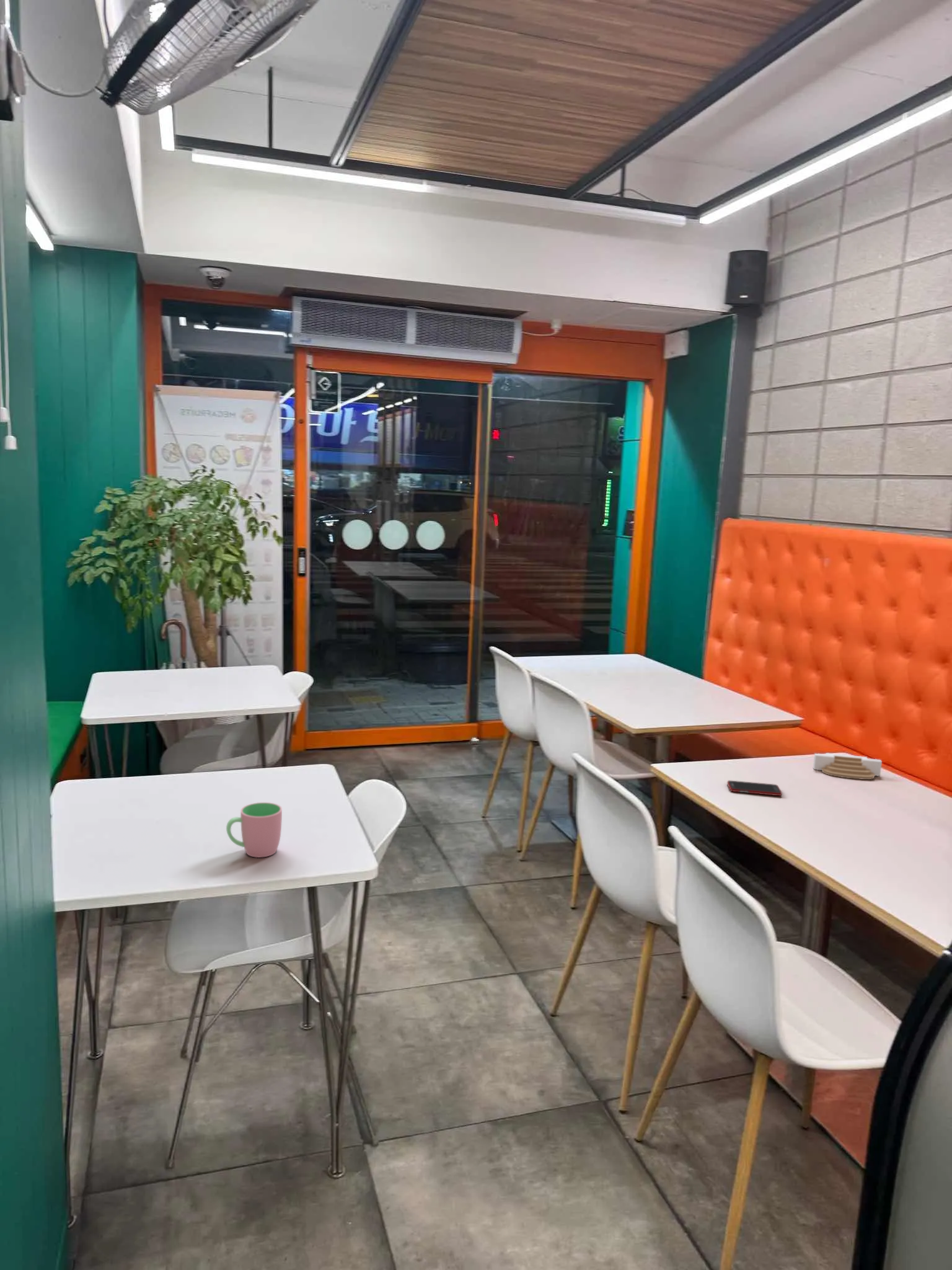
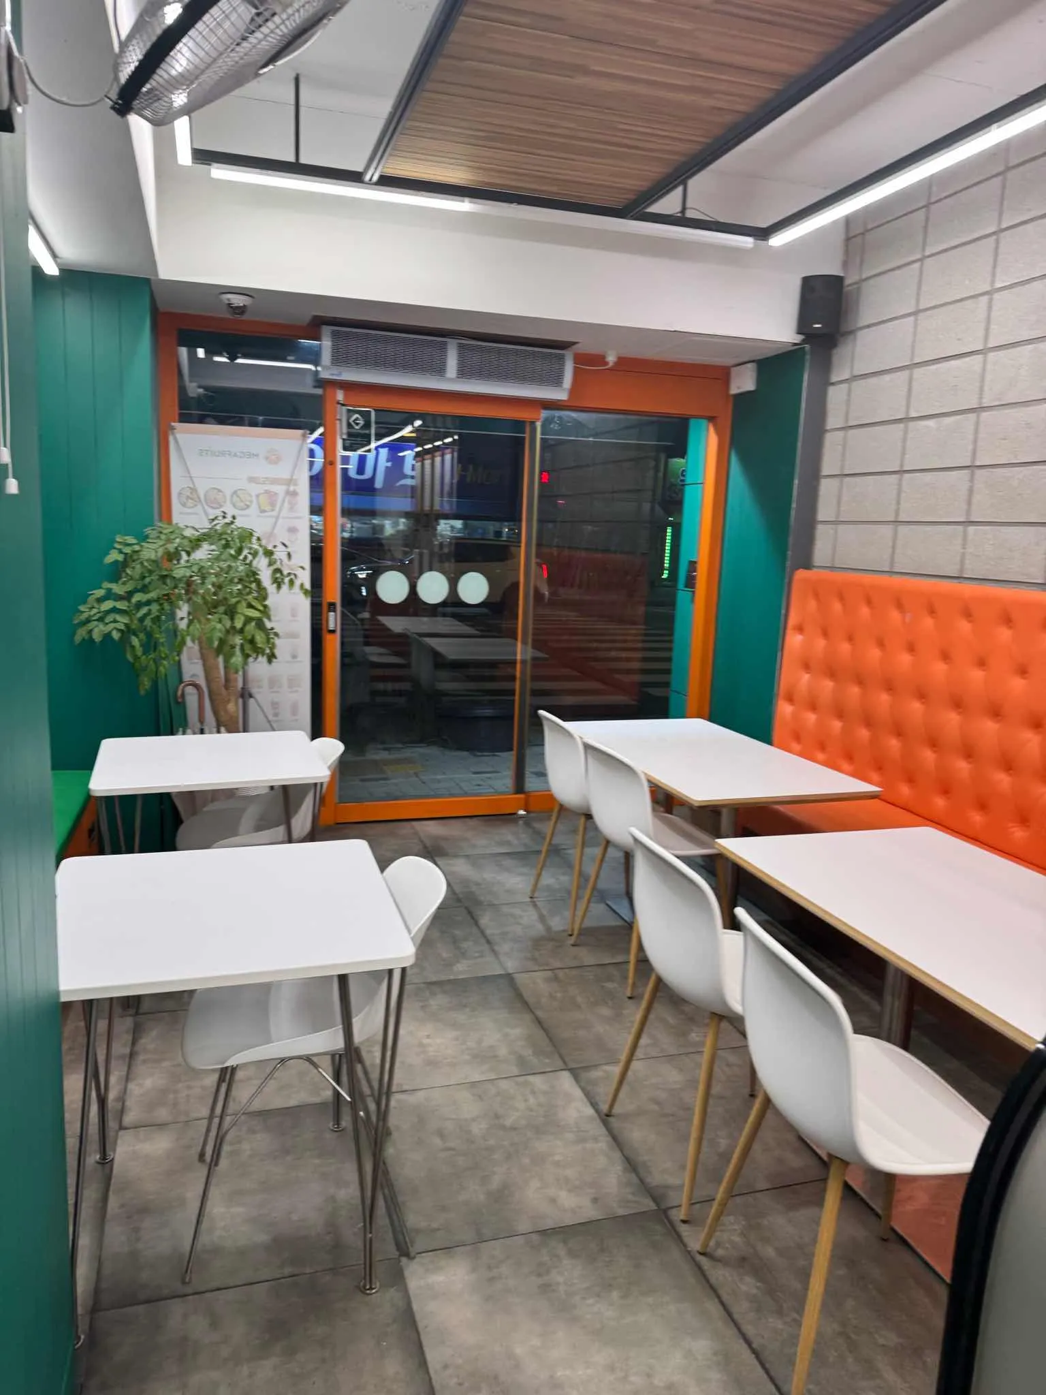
- cup (254, 831)
- architectural model (848, 766)
- cell phone (754, 788)
